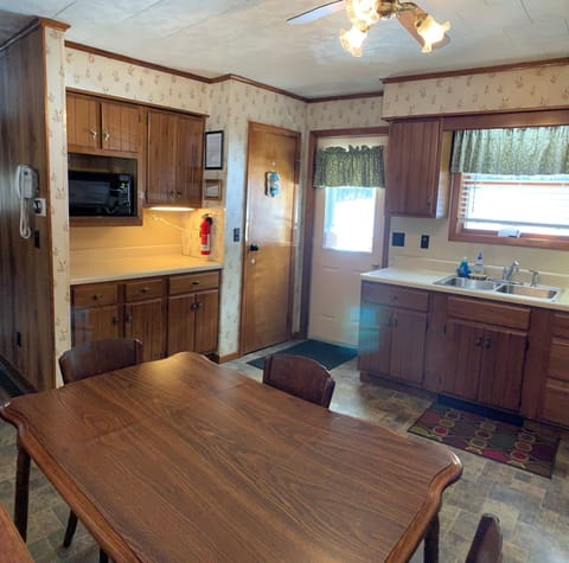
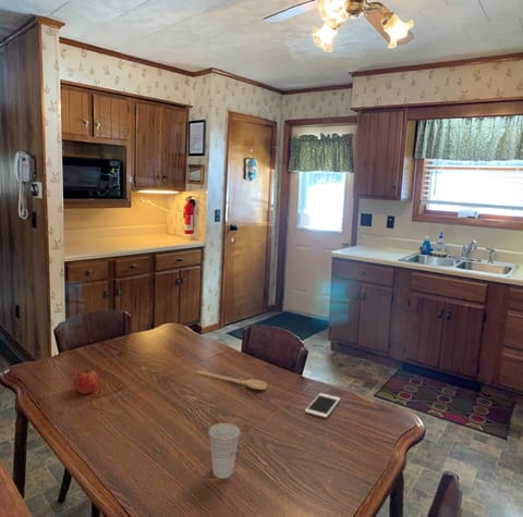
+ cup (223, 451)
+ fruit (86, 380)
+ spoon (230, 379)
+ cell phone (323, 404)
